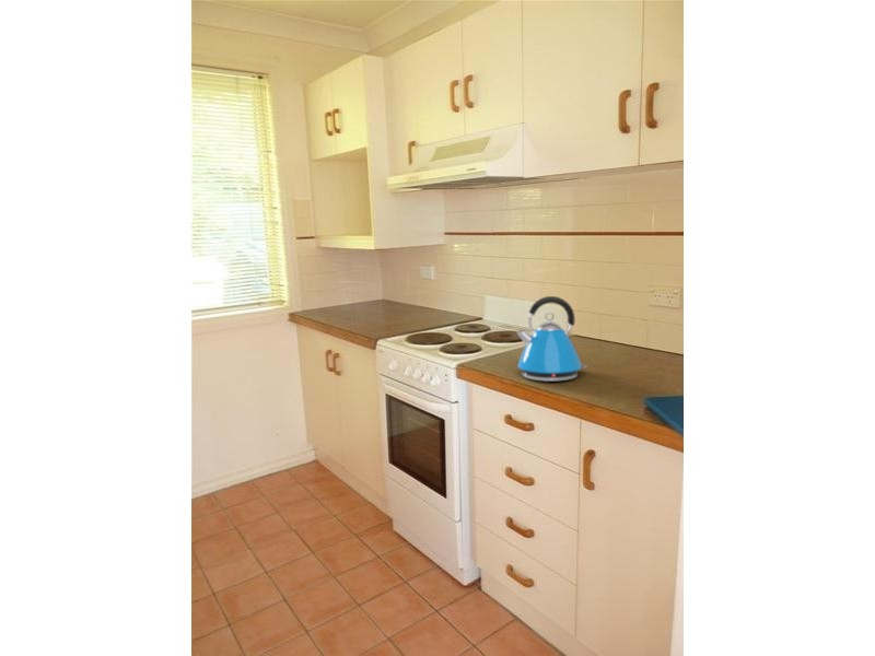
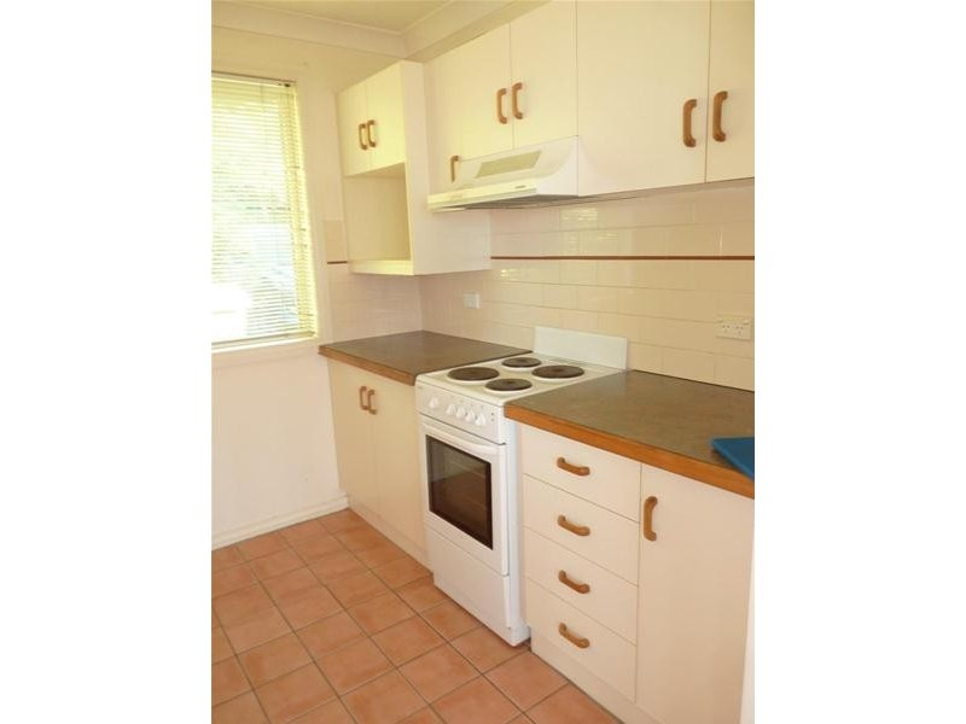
- kettle (551, 336)
